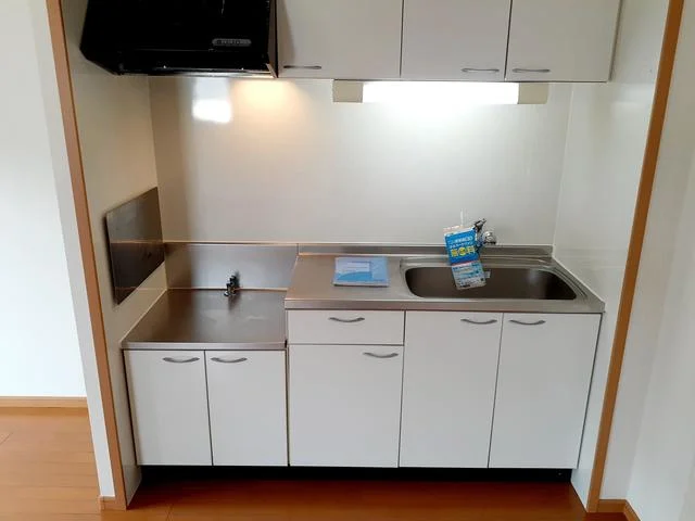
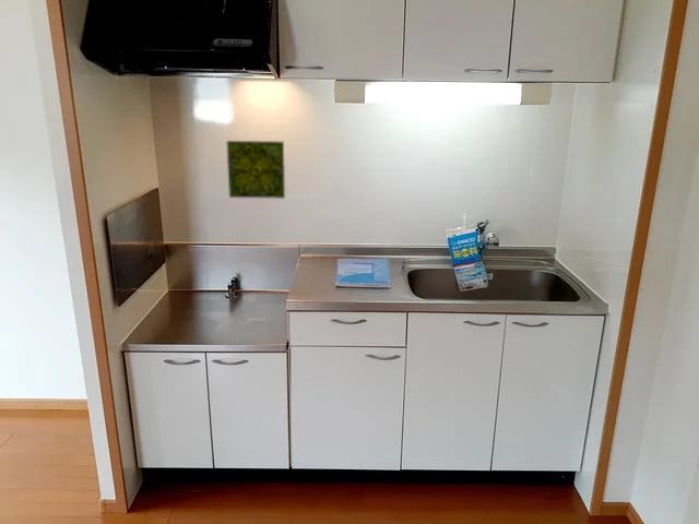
+ decorative tile (256, 169)
